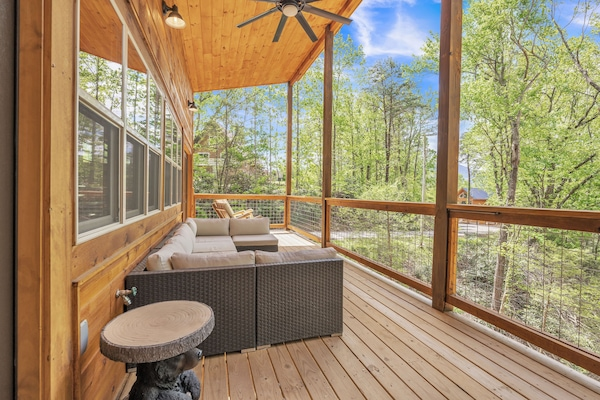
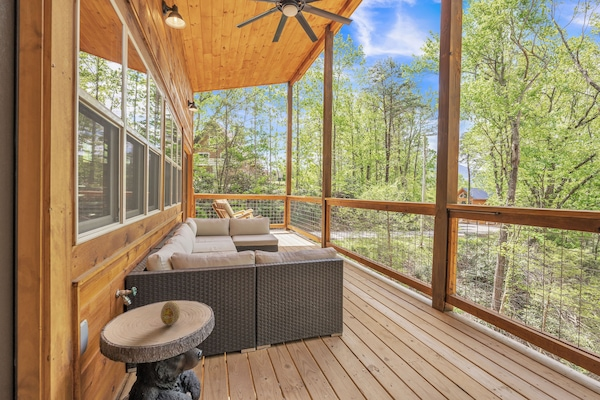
+ decorative egg (170, 312)
